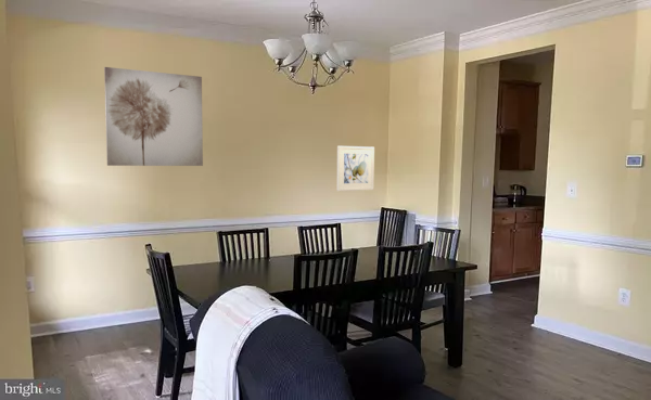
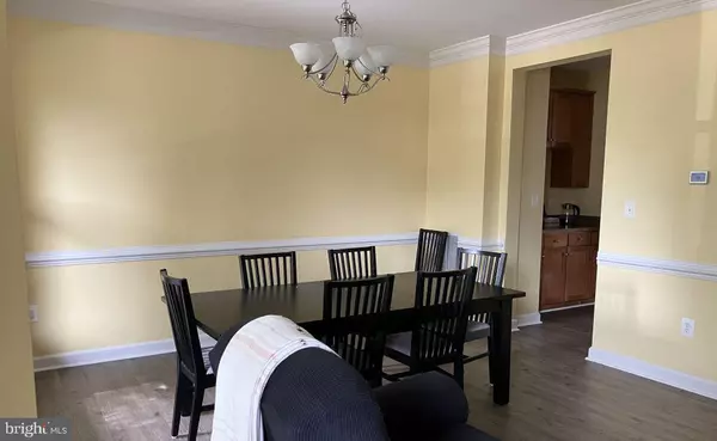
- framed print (356, 168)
- wall art (156, 119)
